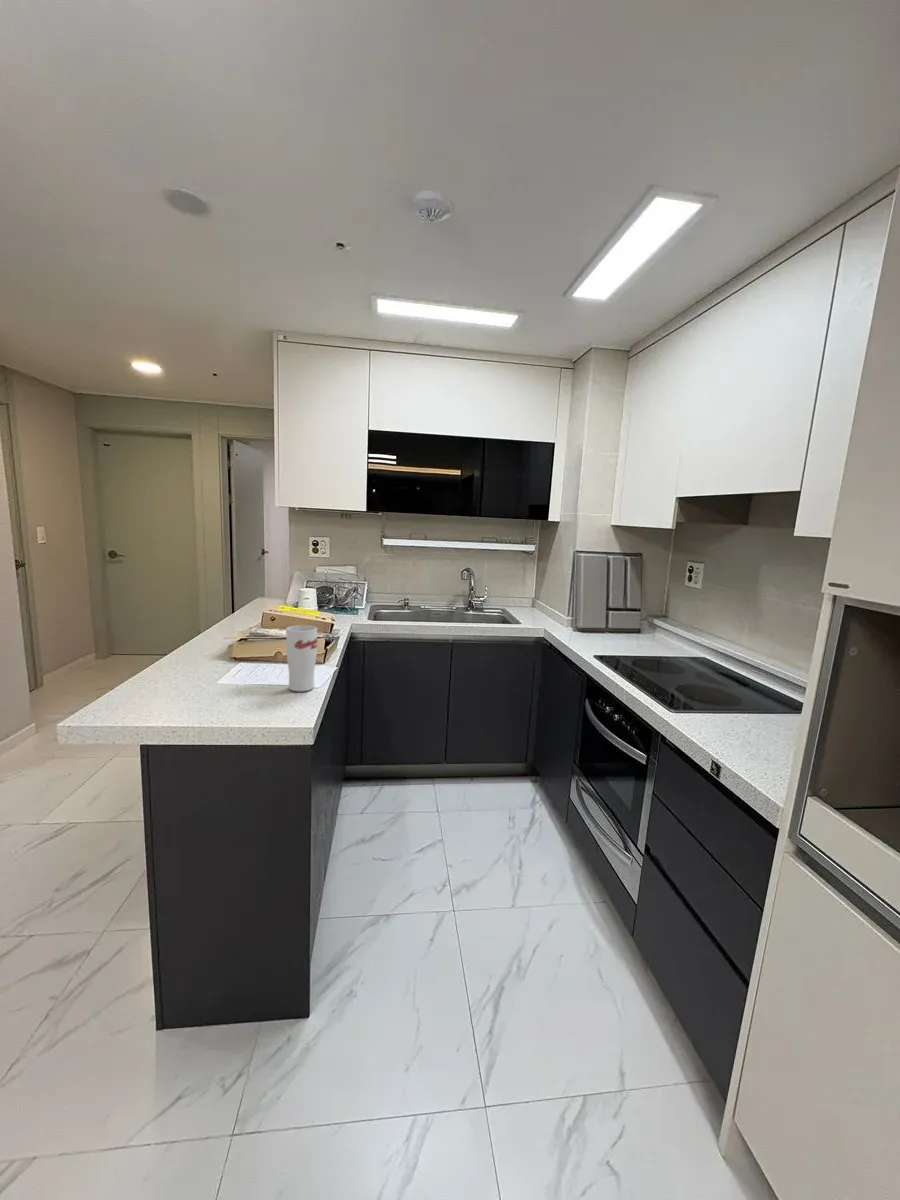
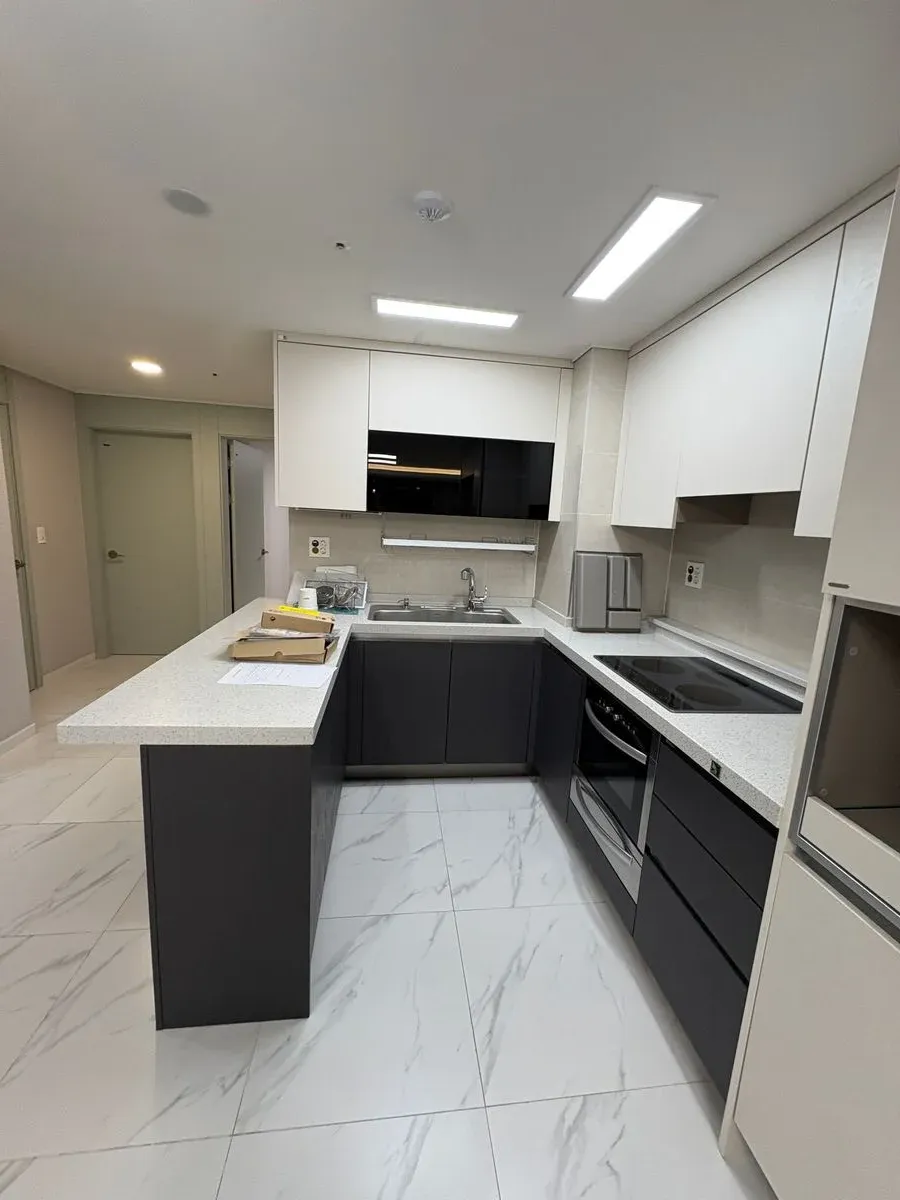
- cup (301, 658)
